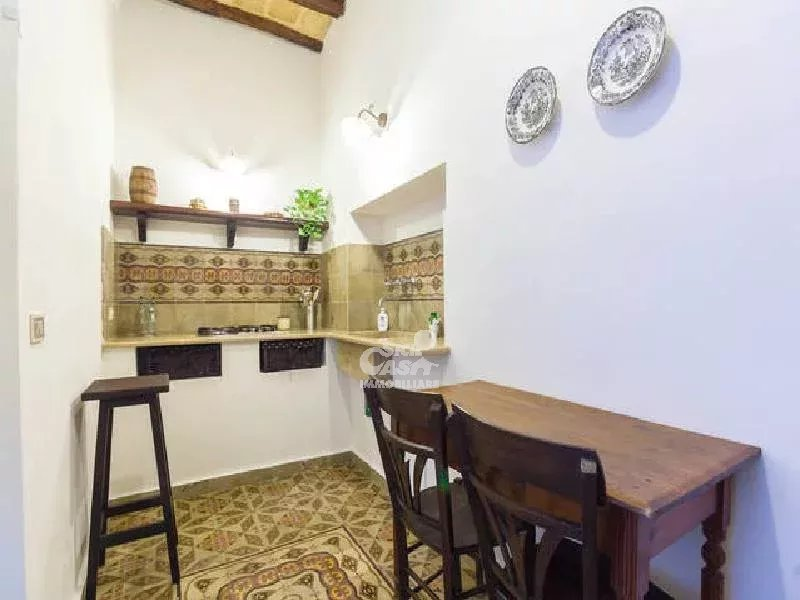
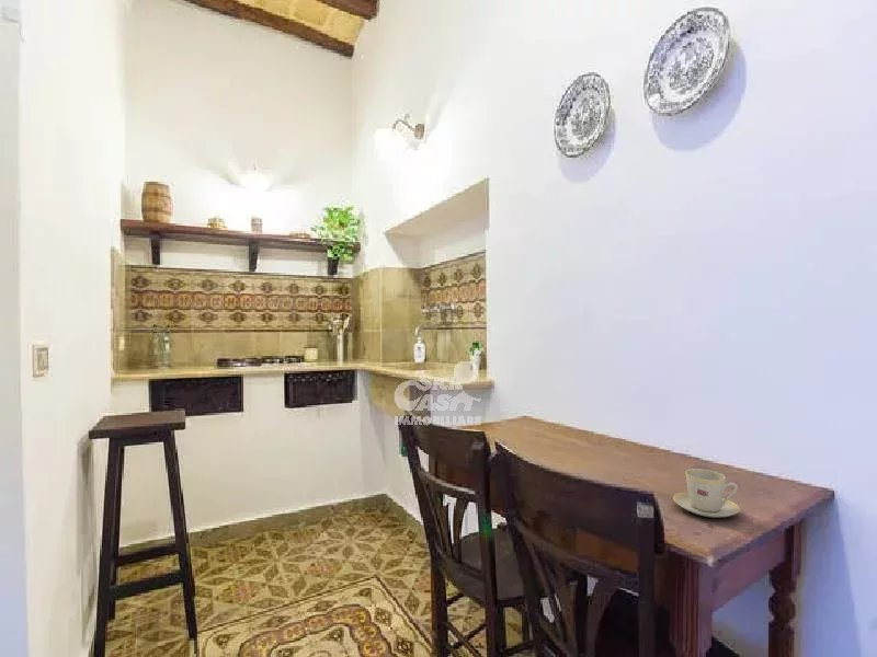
+ teacup (705, 492)
